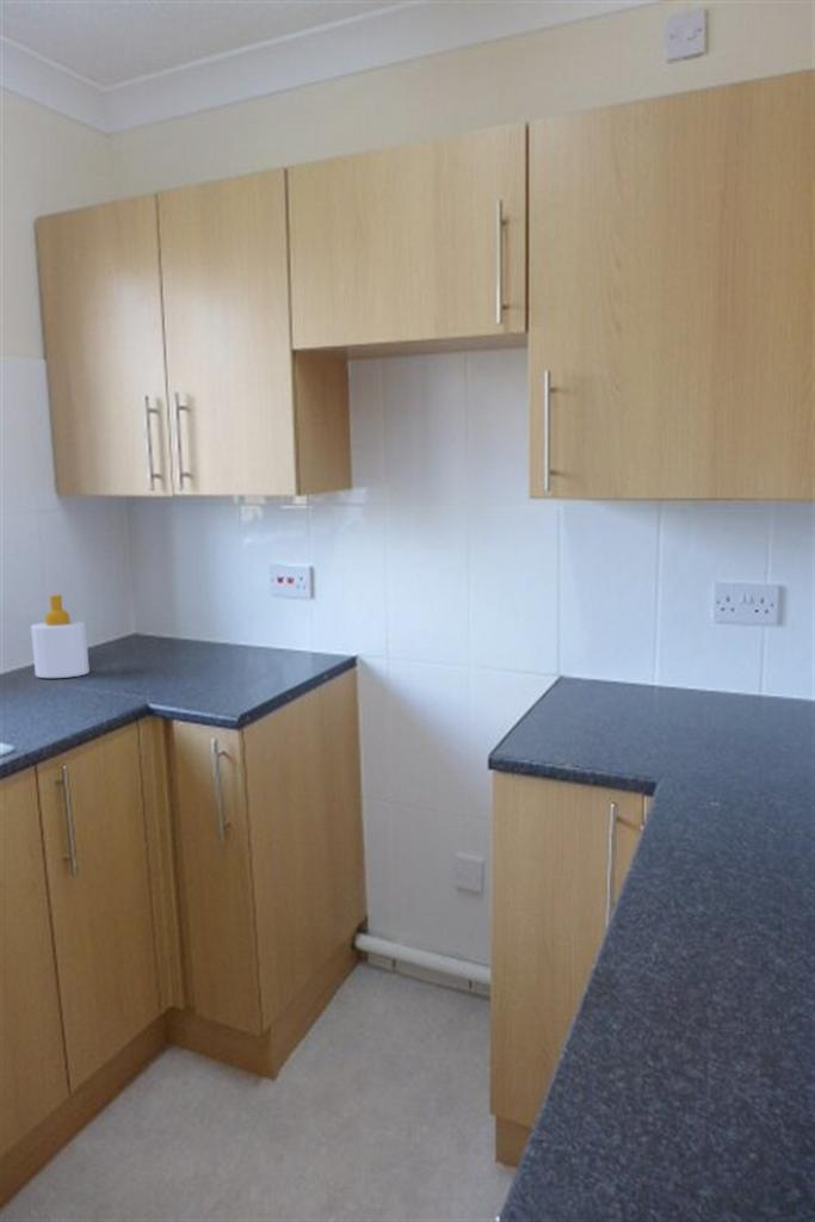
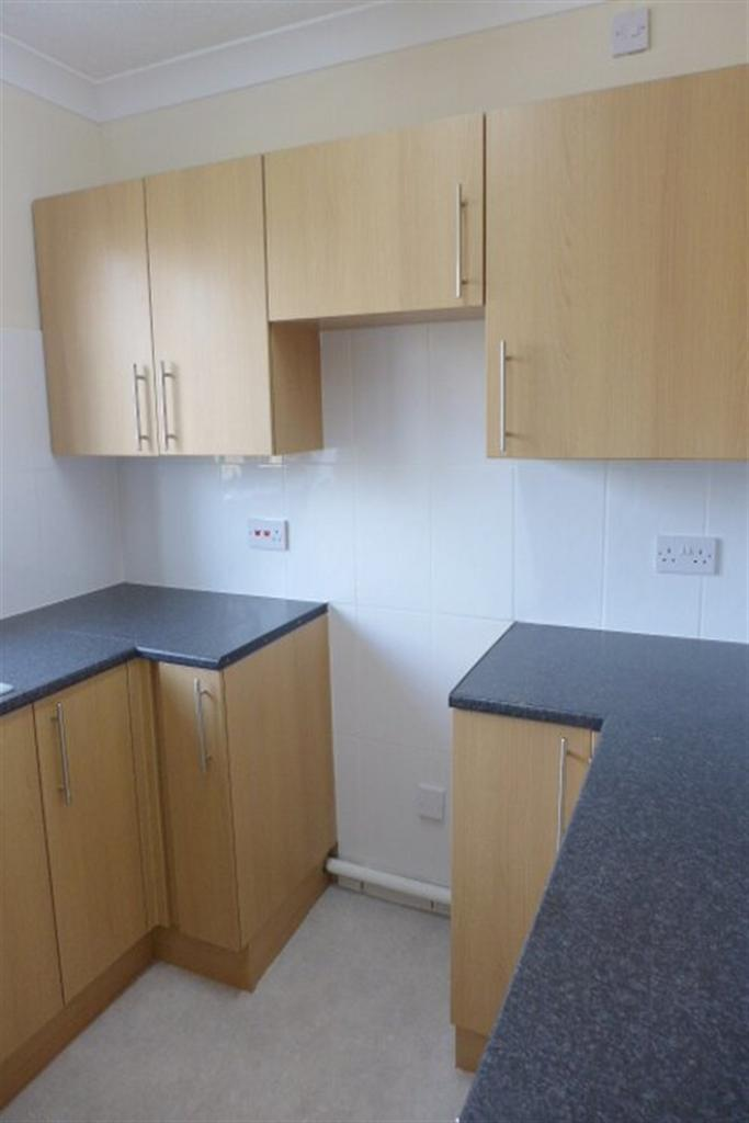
- soap bottle (58, 635)
